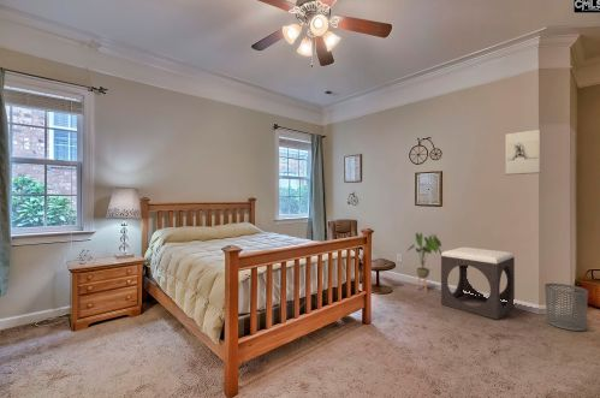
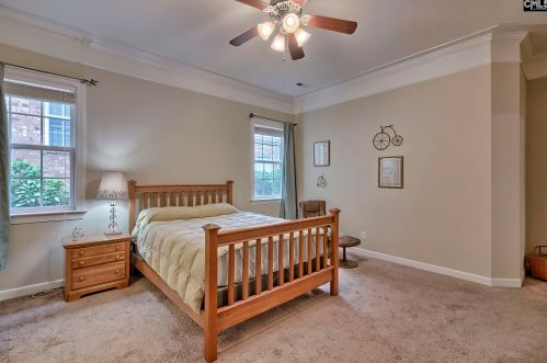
- waste bin (565, 307)
- house plant (424, 260)
- footstool (480, 271)
- wall sculpture (522, 153)
